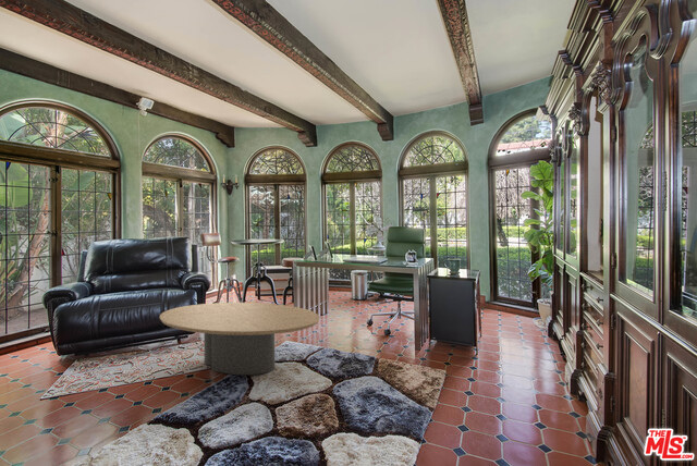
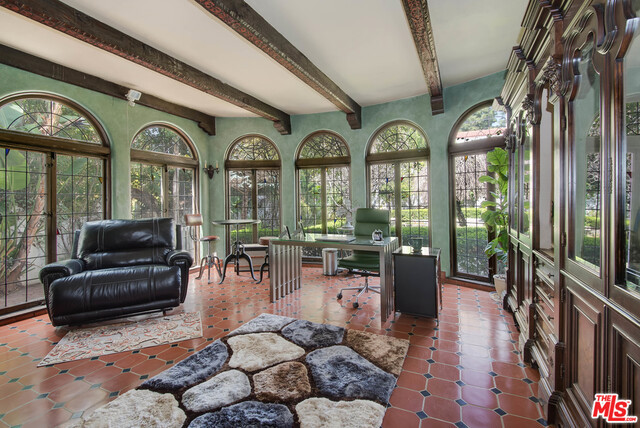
- coffee table (239, 340)
